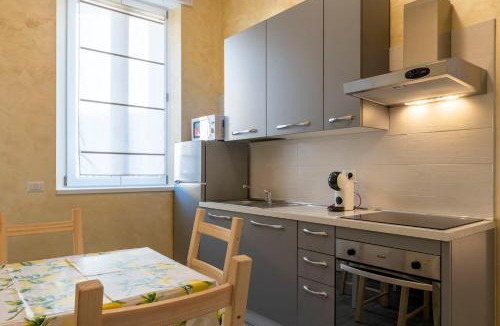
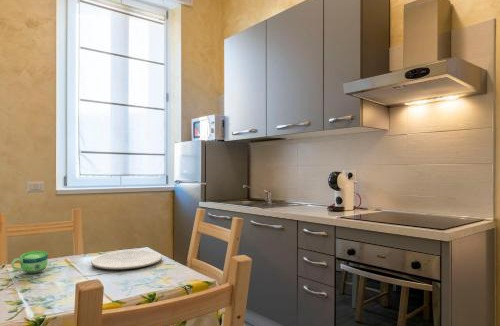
+ plate (127, 260)
+ cup (30, 263)
